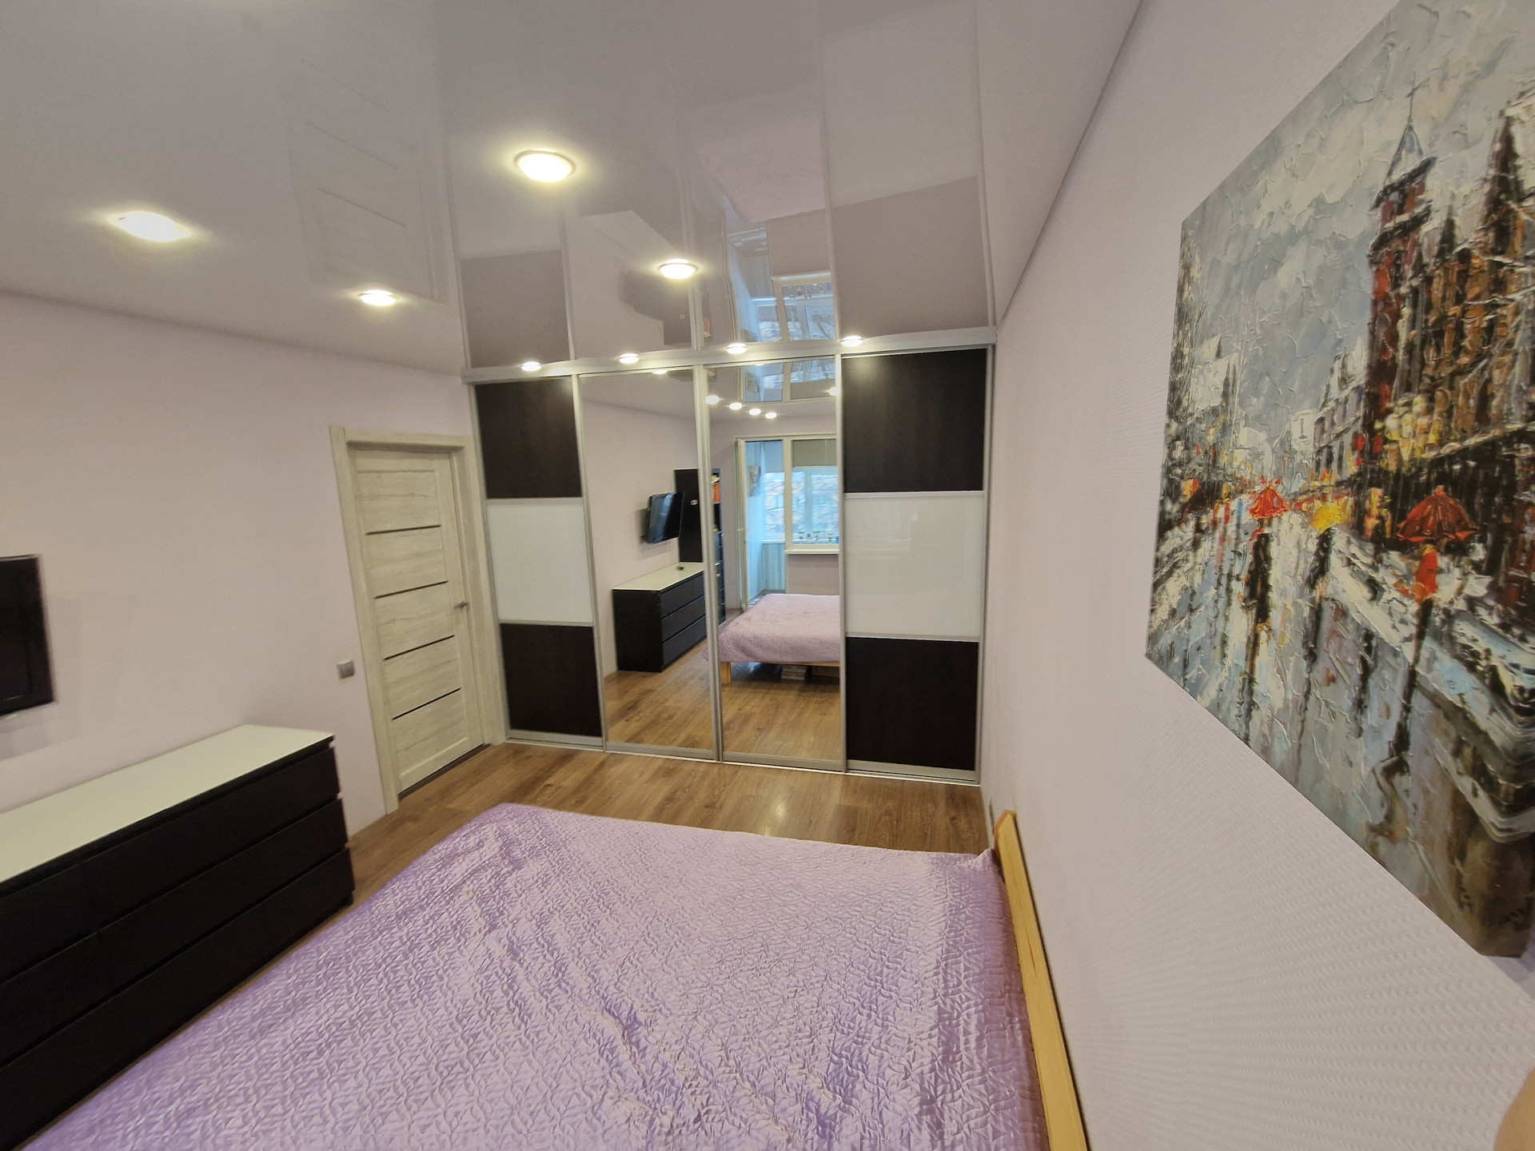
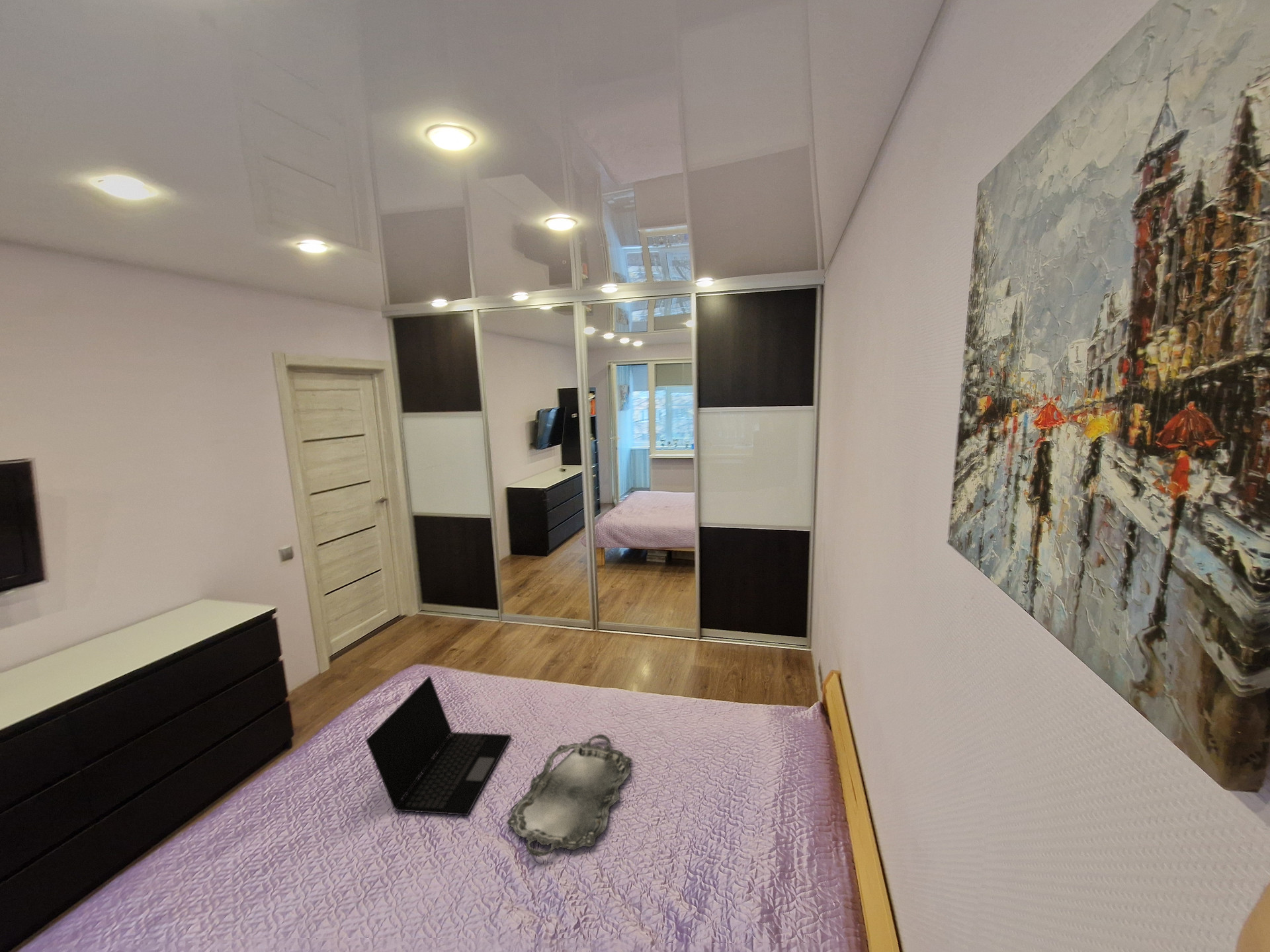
+ serving tray (574, 789)
+ laptop (446, 738)
